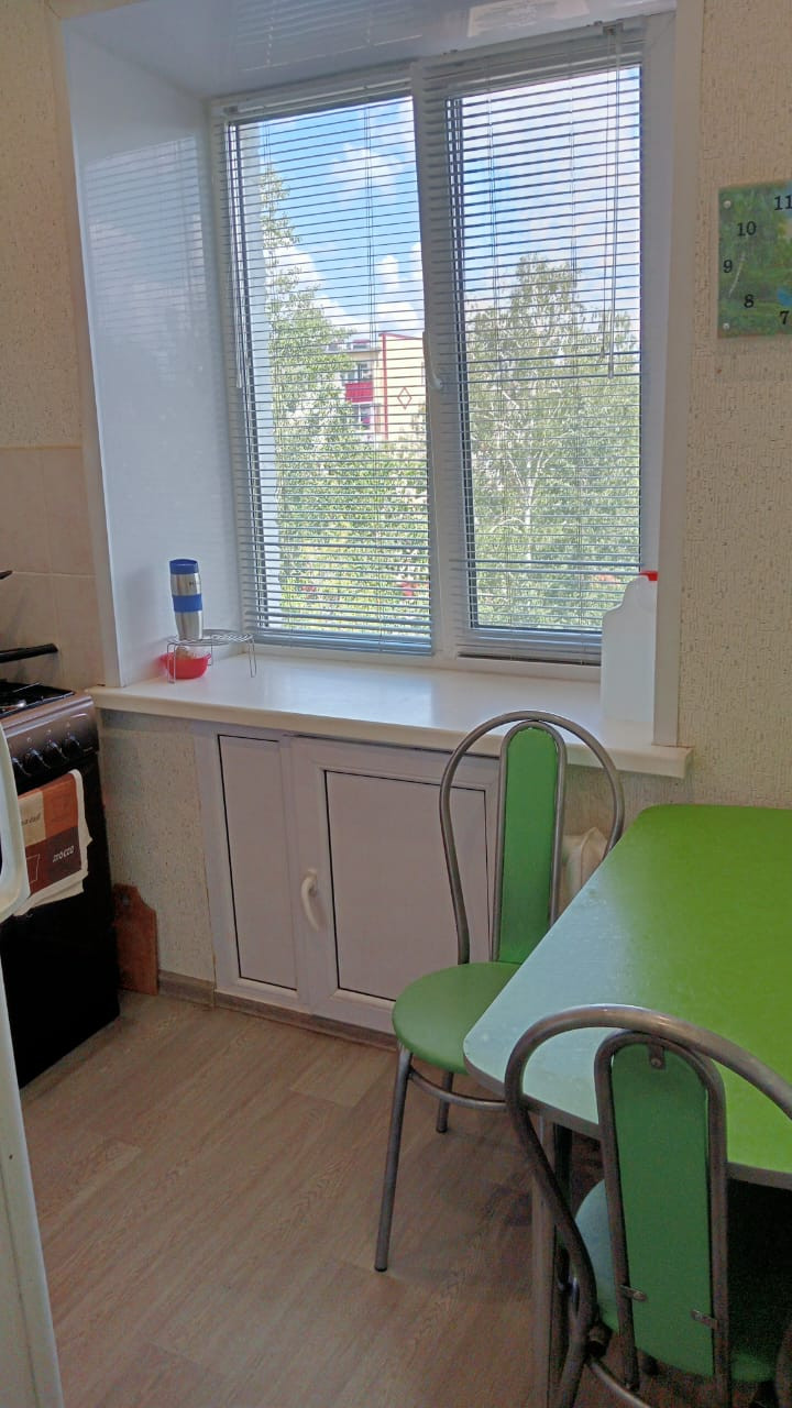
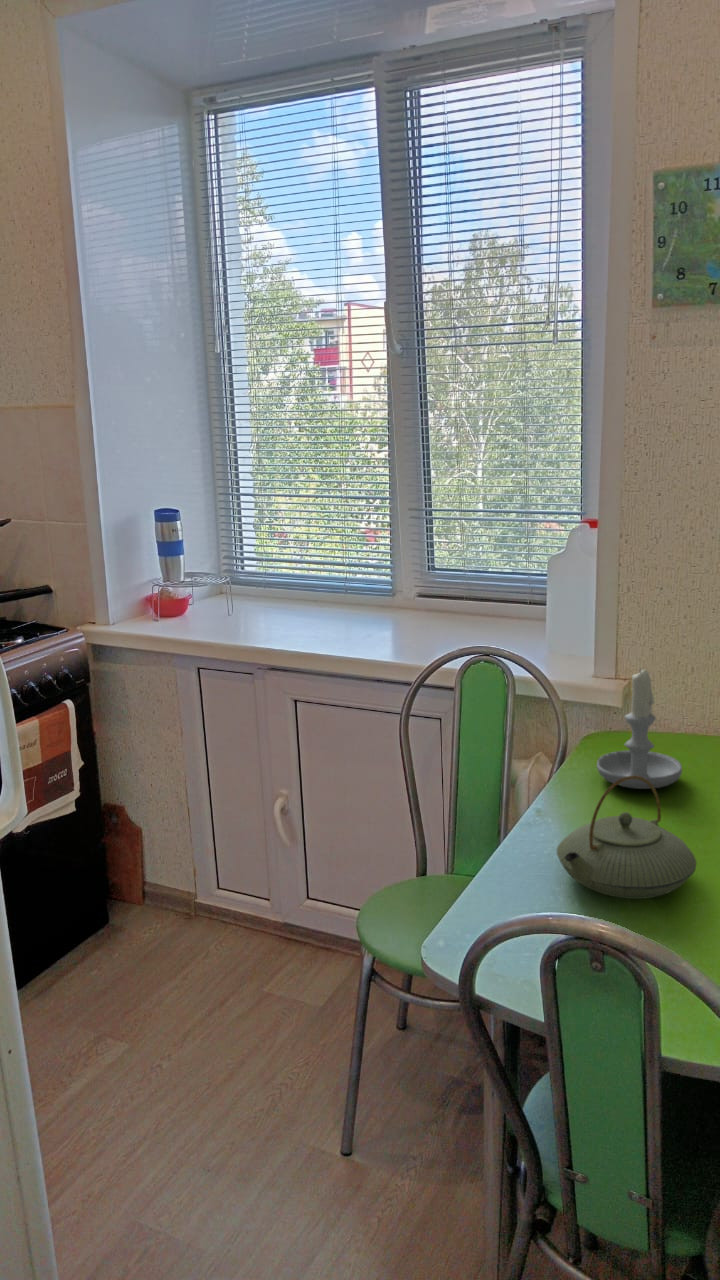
+ candle (639, 725)
+ teapot (619, 831)
